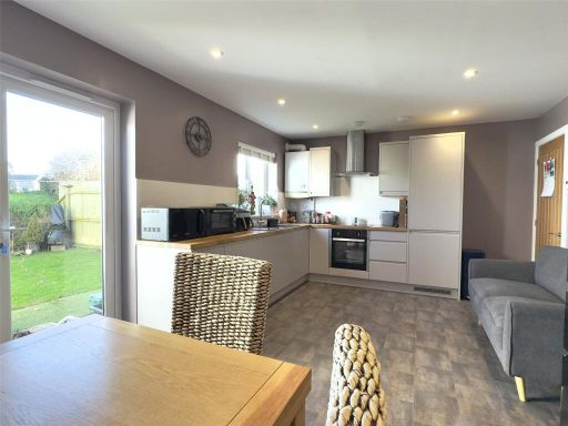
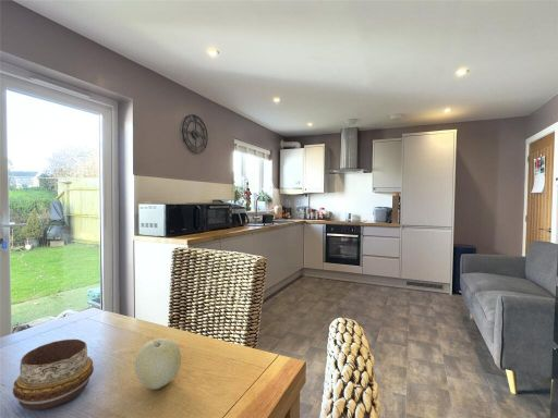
+ decorative bowl (56, 372)
+ fruit (158, 362)
